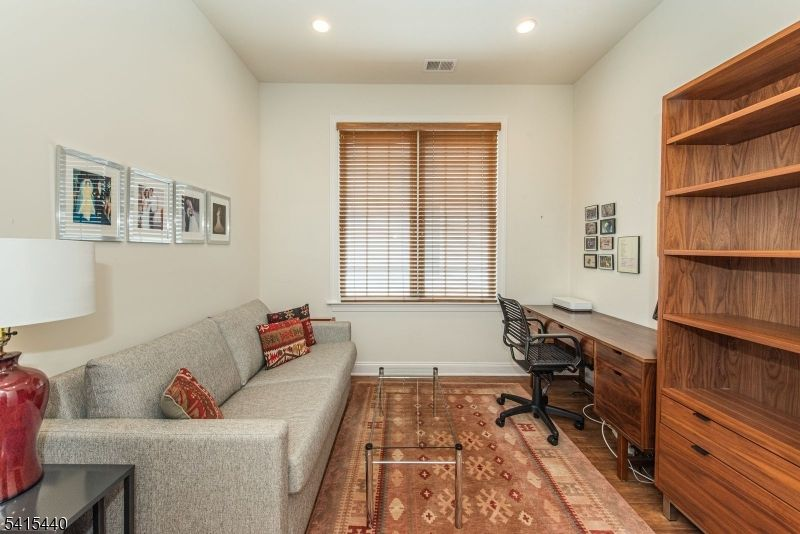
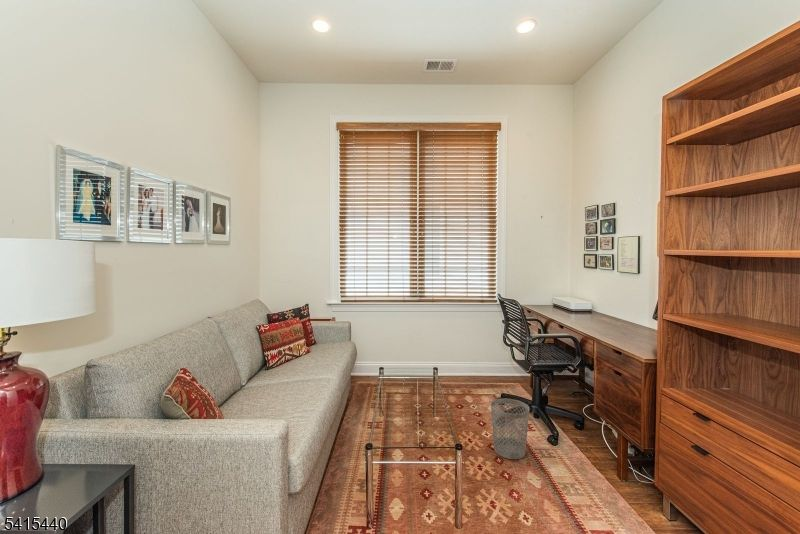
+ wastebasket (509, 428)
